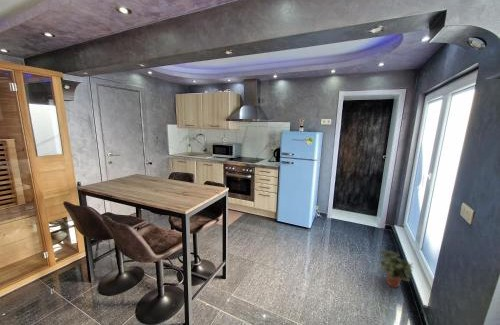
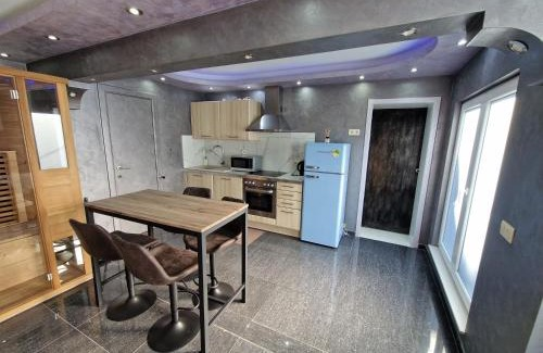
- potted plant (395, 269)
